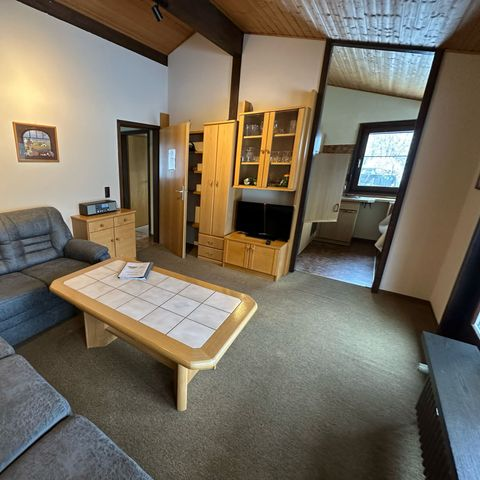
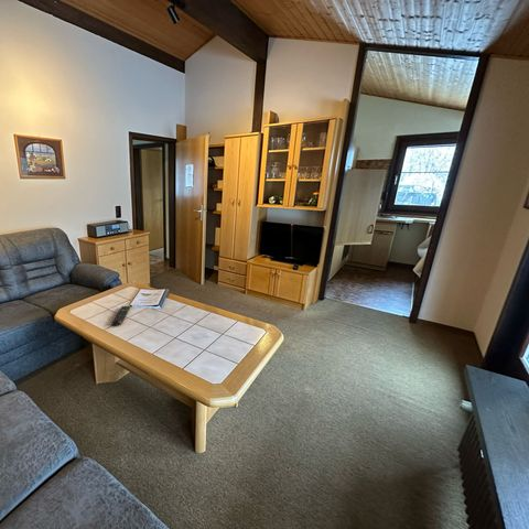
+ remote control (121, 315)
